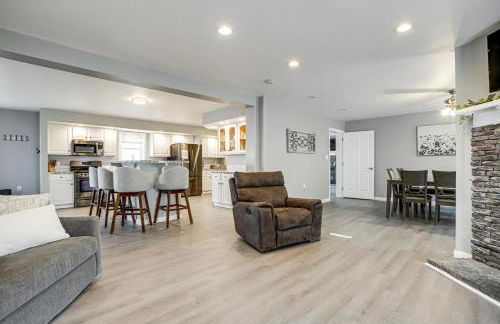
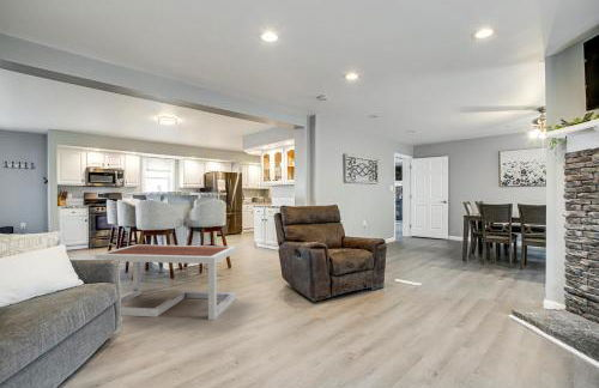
+ coffee table (170, 261)
